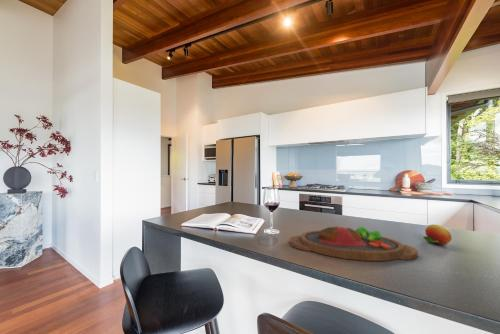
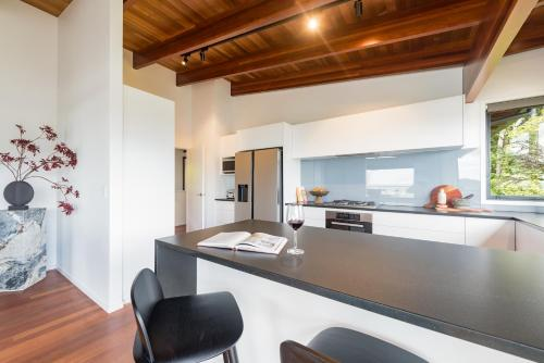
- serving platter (348, 237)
- fruit (437, 234)
